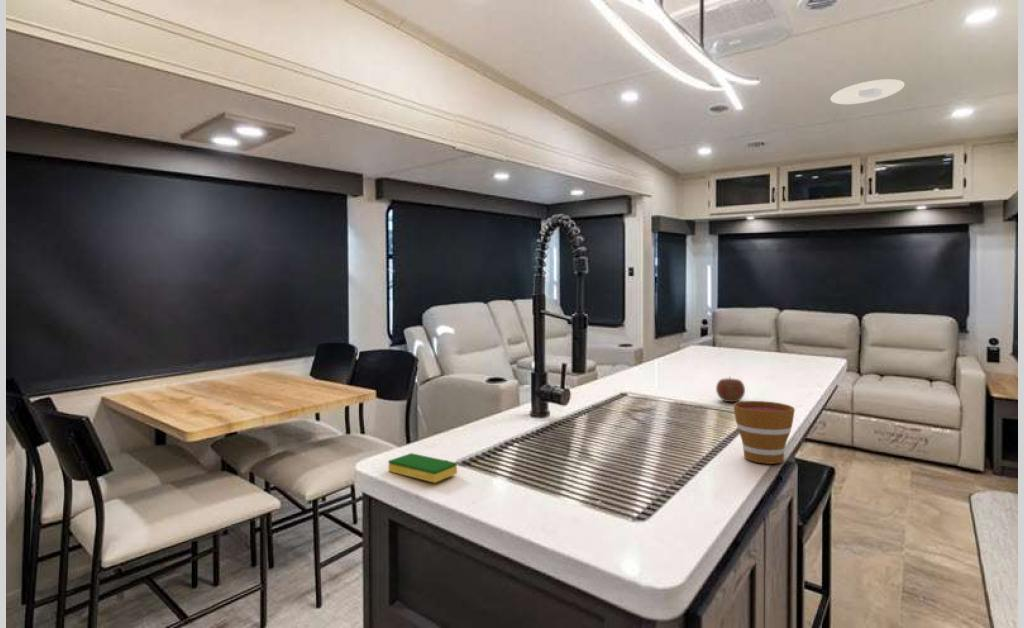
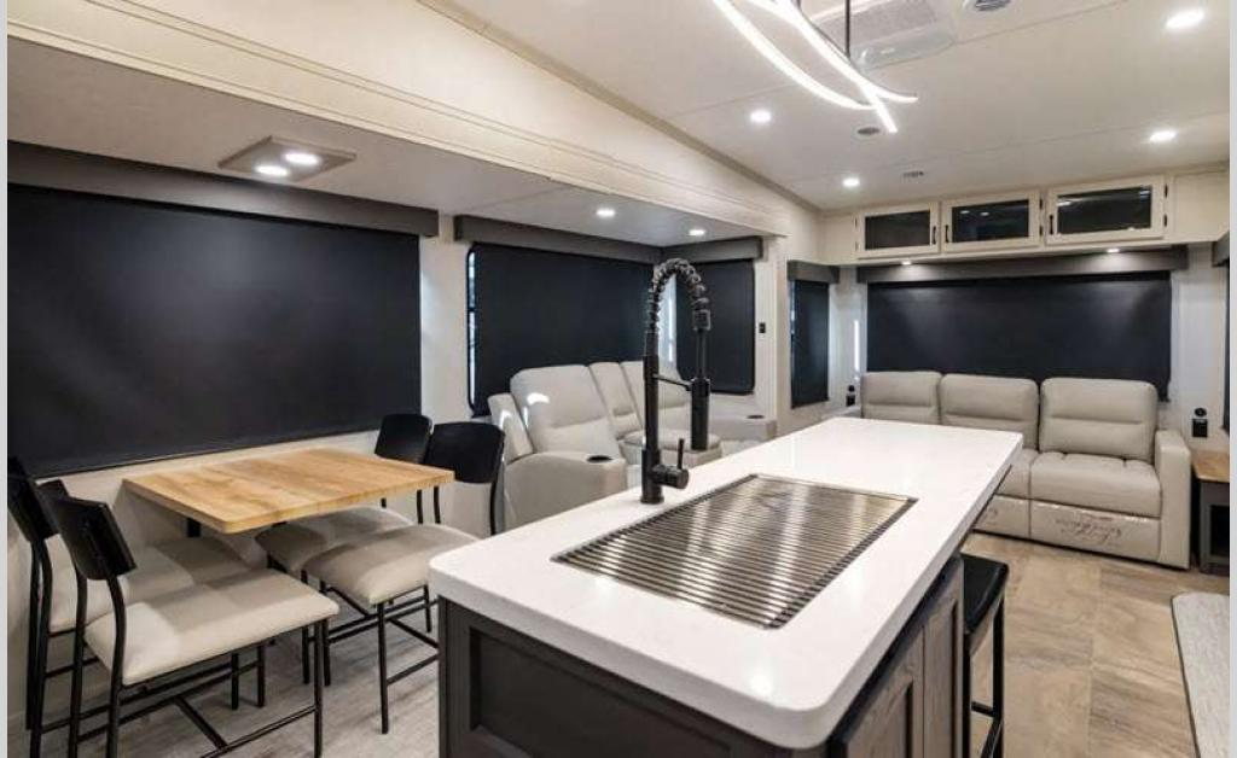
- apple (730, 388)
- dish sponge (422, 467)
- cup (766, 431)
- recessed light (866, 89)
